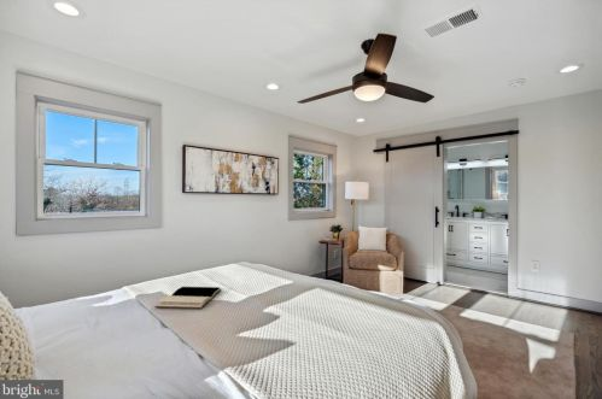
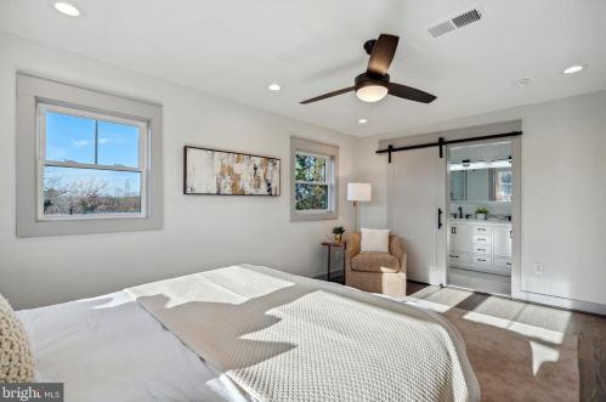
- book (191, 295)
